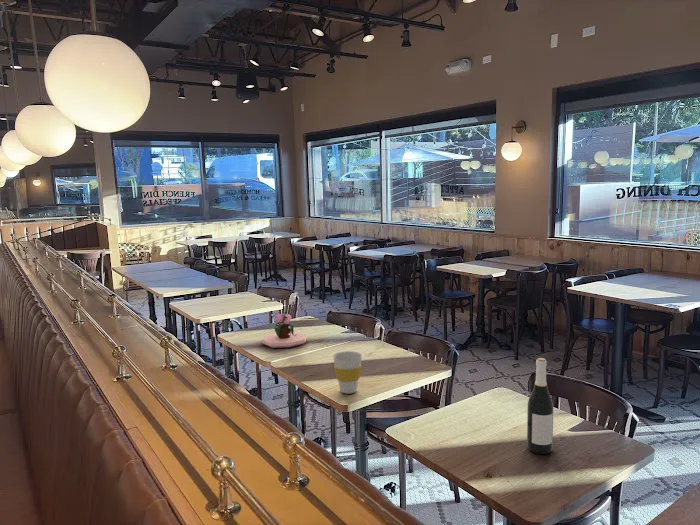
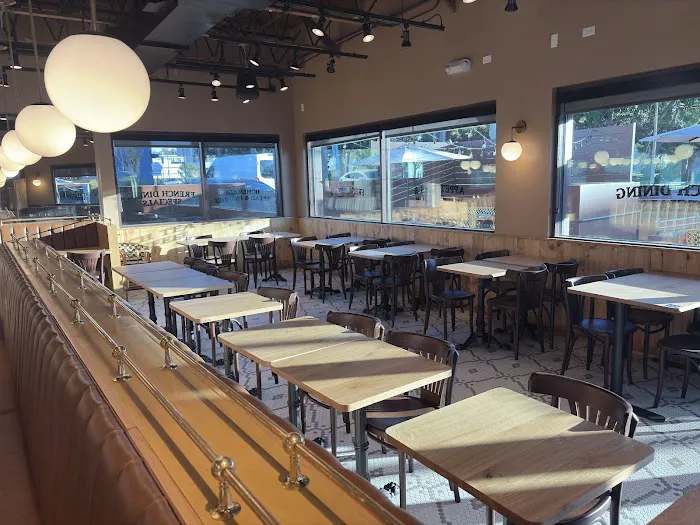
- cup (348, 373)
- wine bottle (540, 404)
- potted plant (283, 321)
